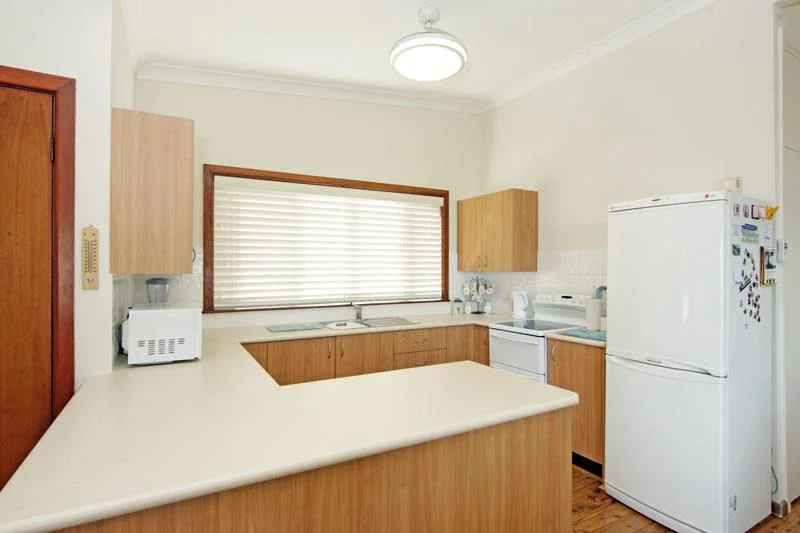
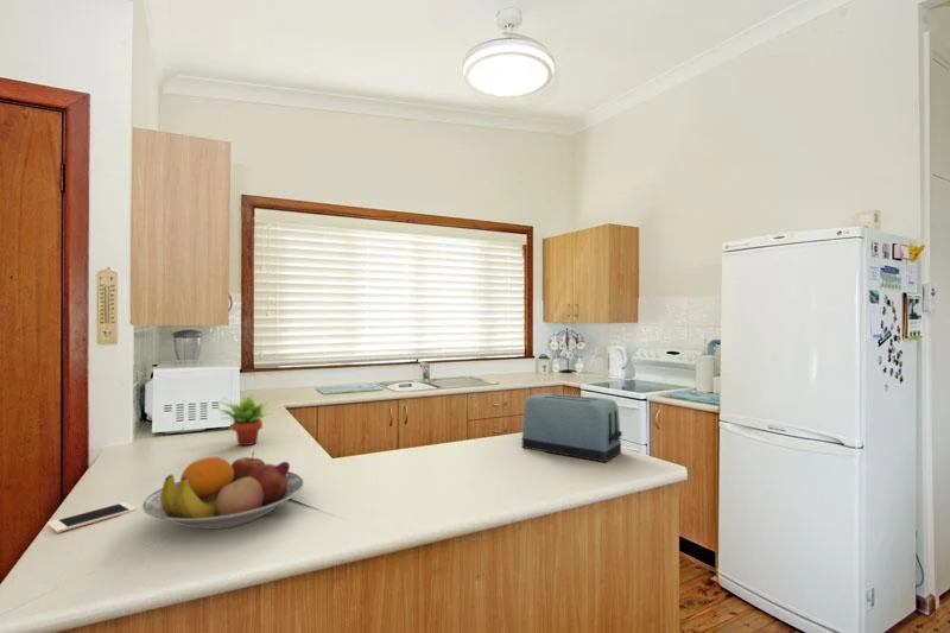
+ fruit bowl (228, 483)
+ cell phone (93, 515)
+ succulent plant (245, 418)
+ toaster (571, 424)
